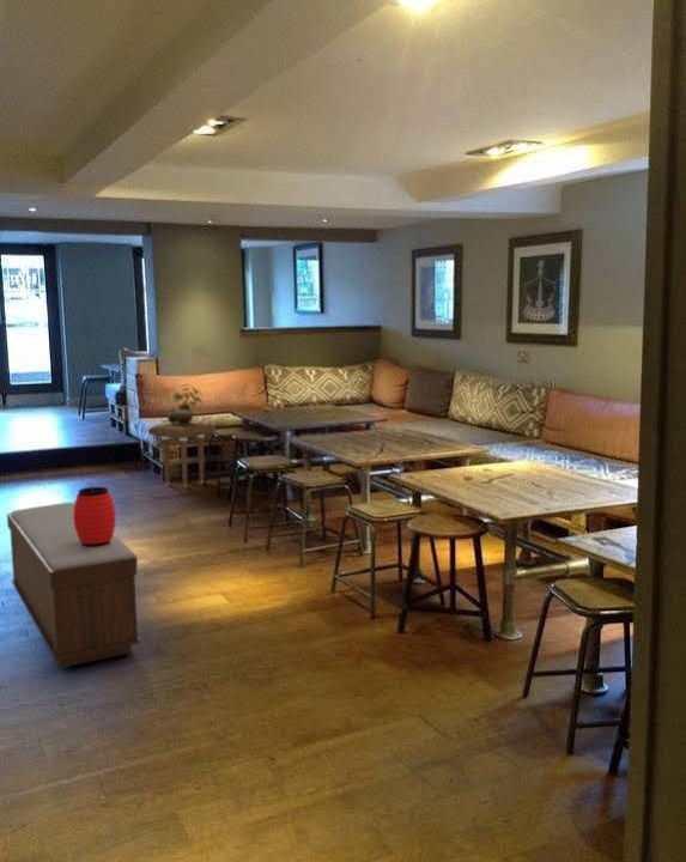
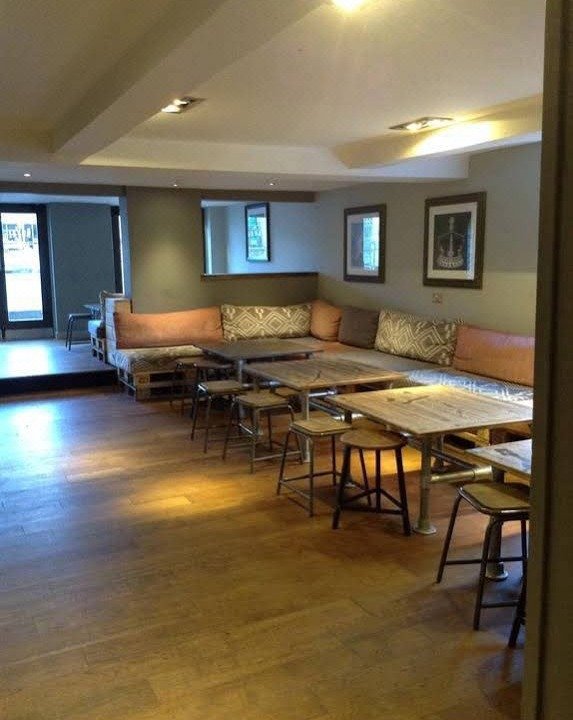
- lantern (93, 514)
- side table (183, 454)
- bench (68, 572)
- potted plant (186, 403)
